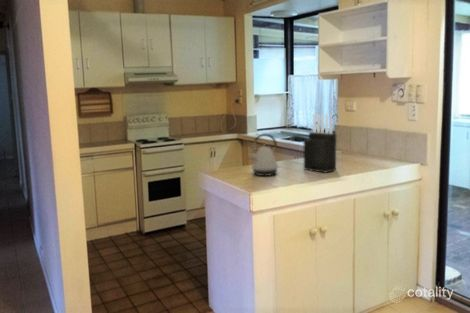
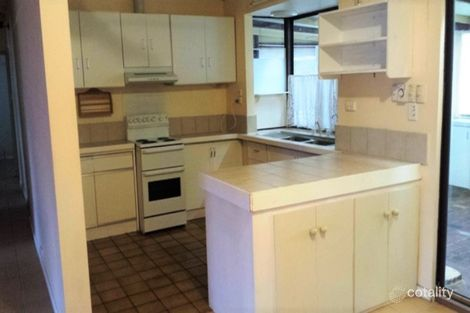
- kettle (264, 153)
- knife block (318, 142)
